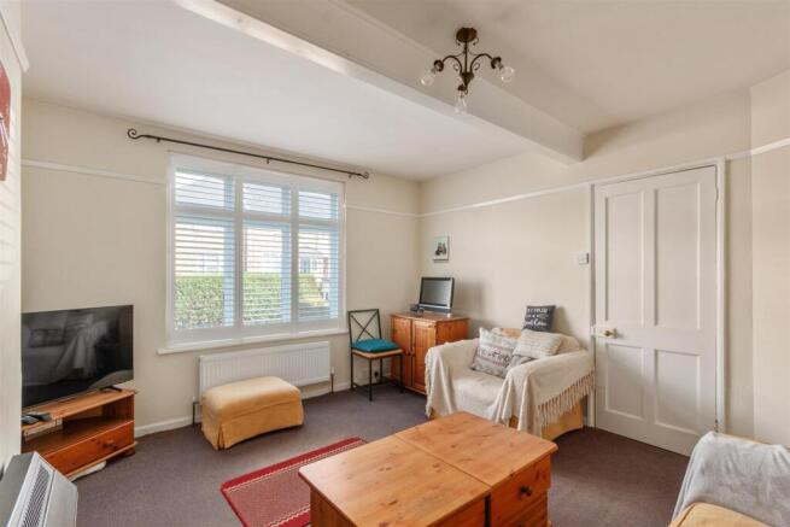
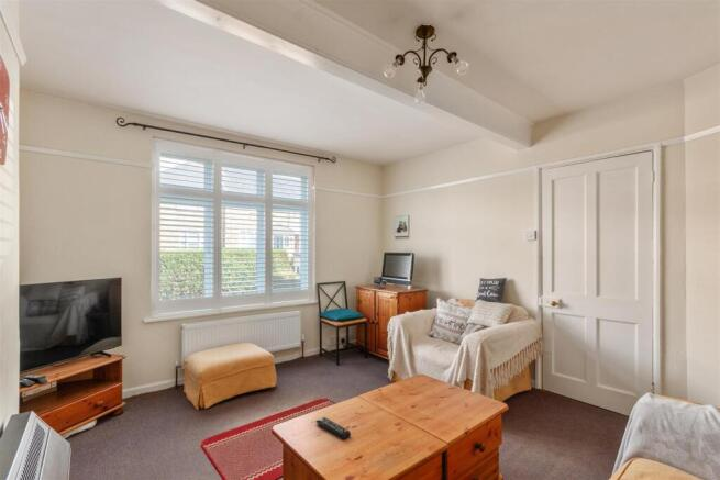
+ remote control (332, 427)
